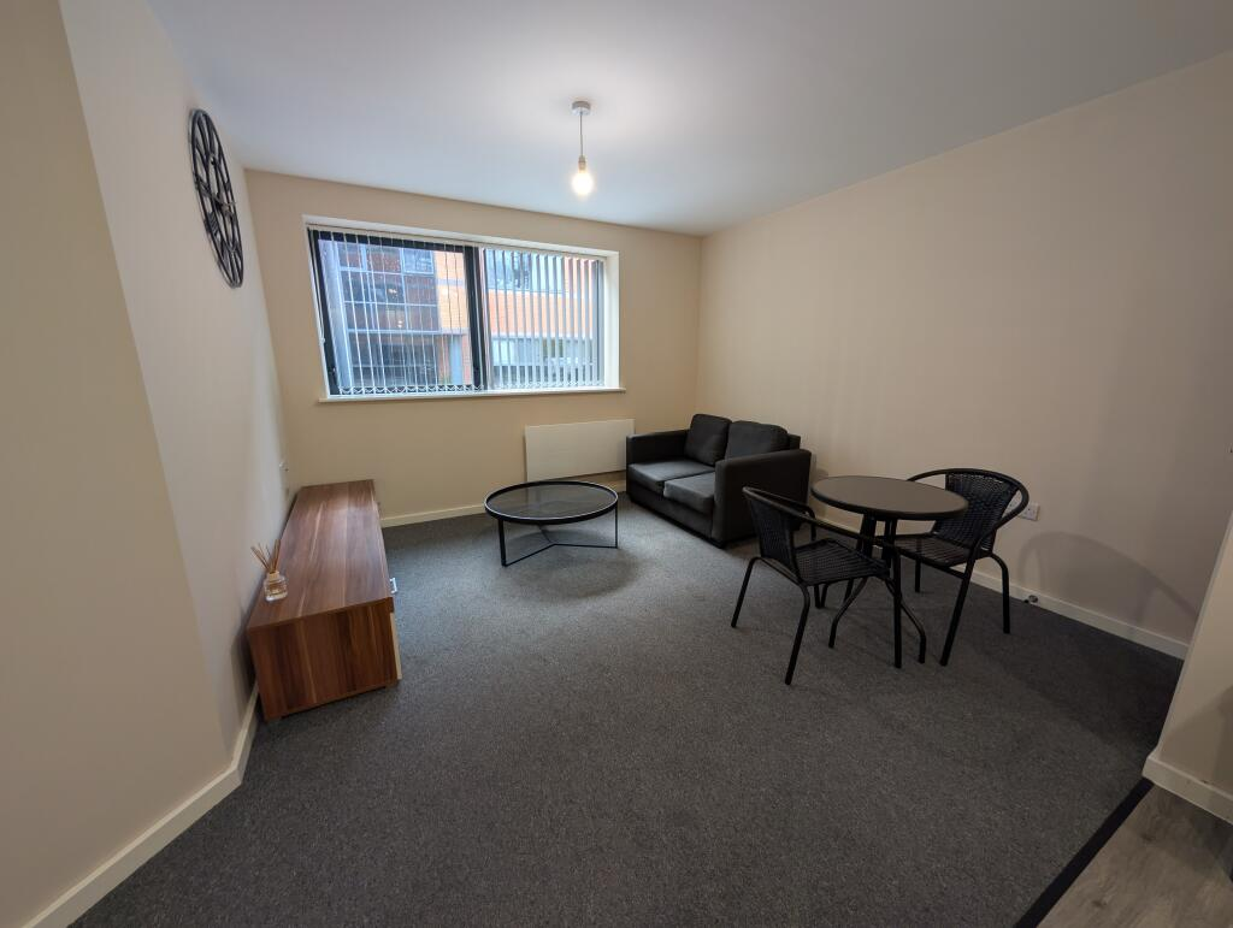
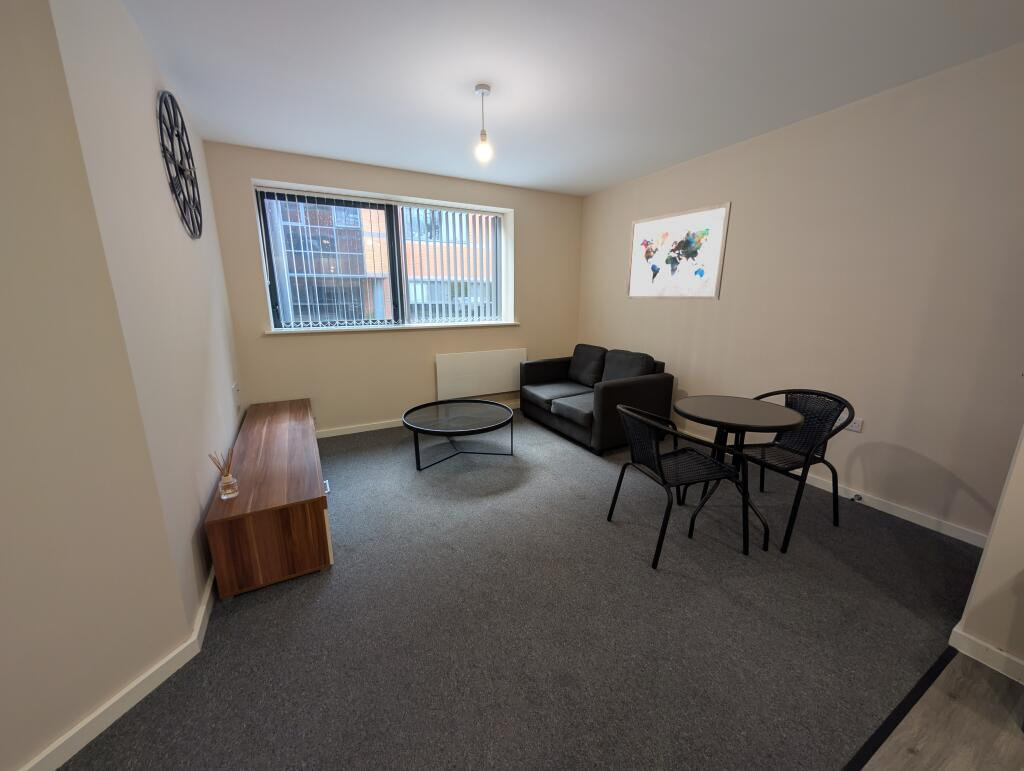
+ wall art (671, 257)
